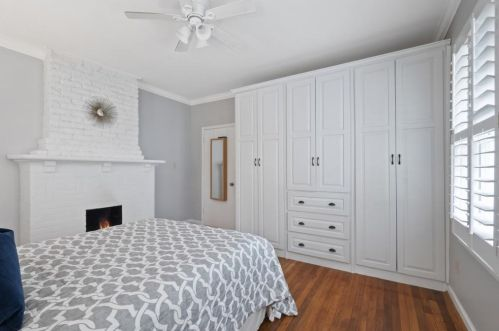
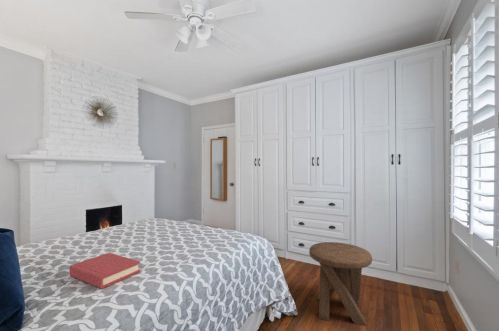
+ music stool (339, 280)
+ hardback book (105, 268)
